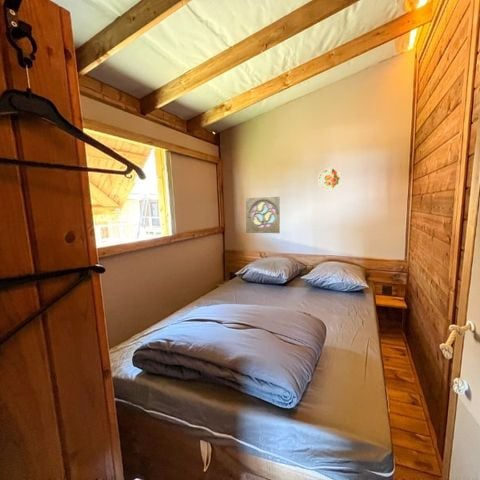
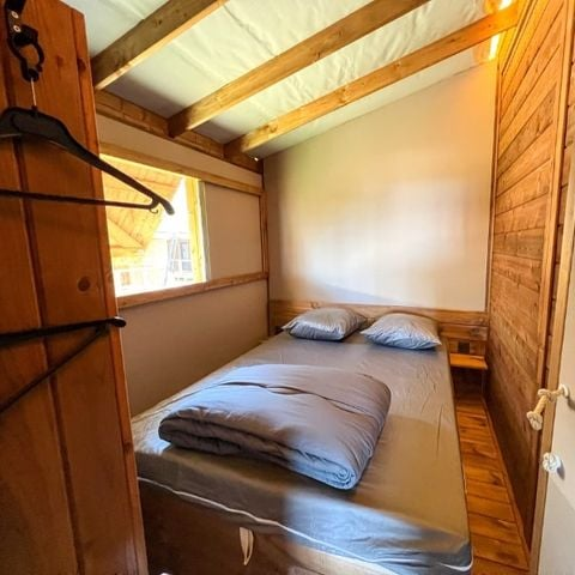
- decorative plate (329, 179)
- wall ornament (262, 215)
